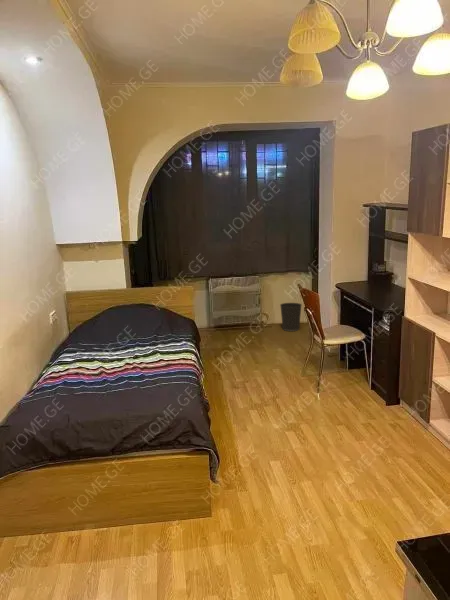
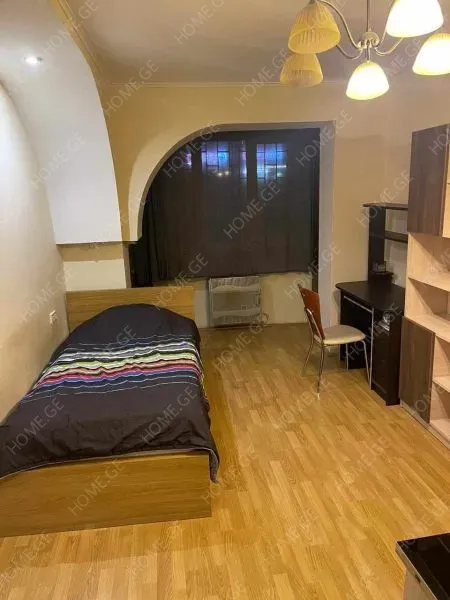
- wastebasket (290, 316)
